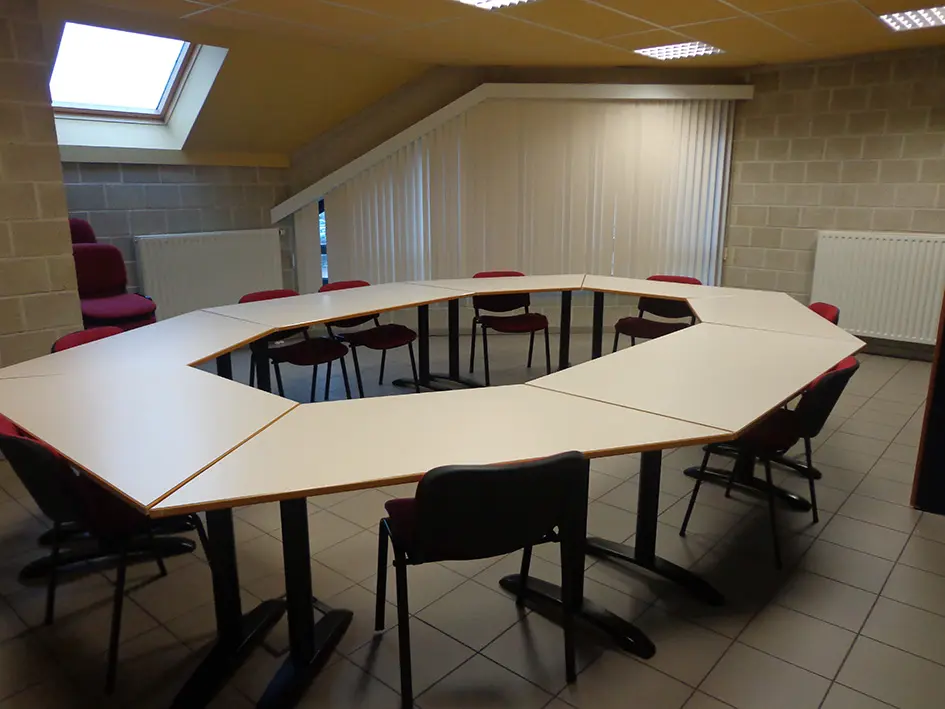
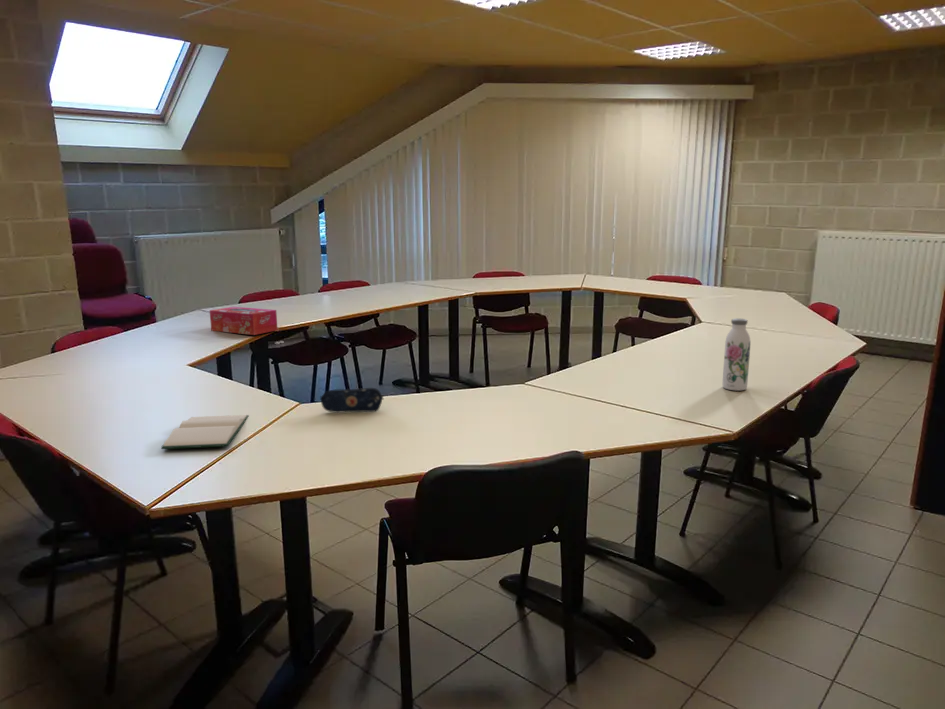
+ hardback book (208, 427)
+ water bottle (737, 353)
+ tissue box (243, 320)
+ pencil case (351, 400)
